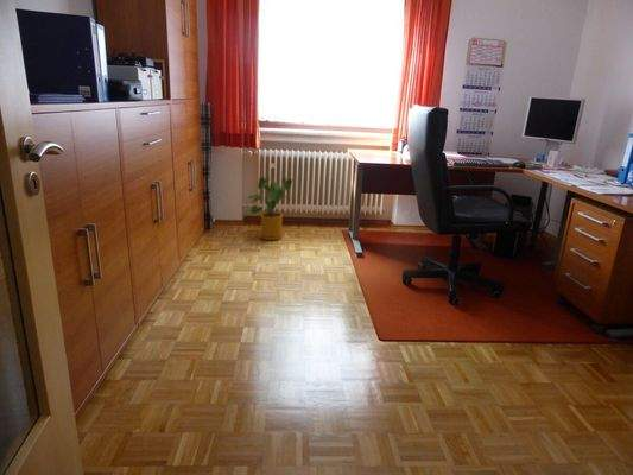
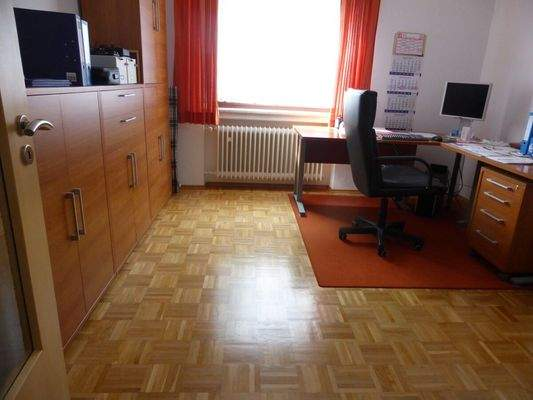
- house plant (270, 208)
